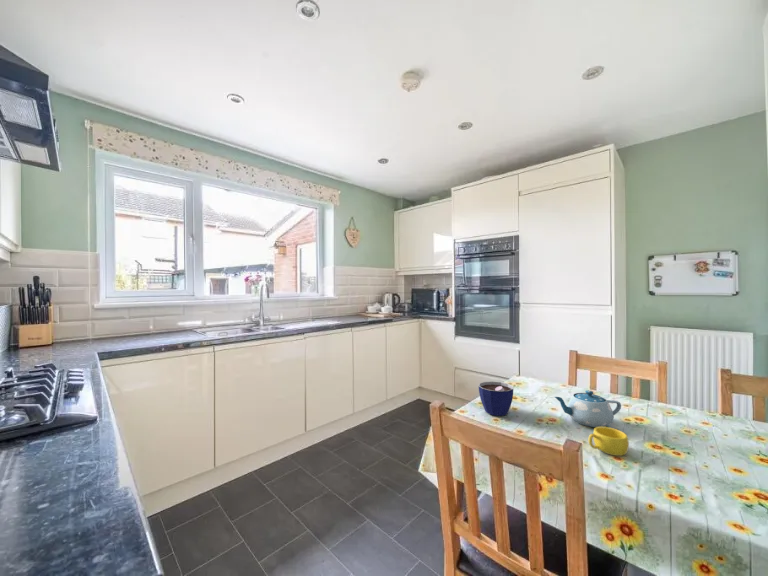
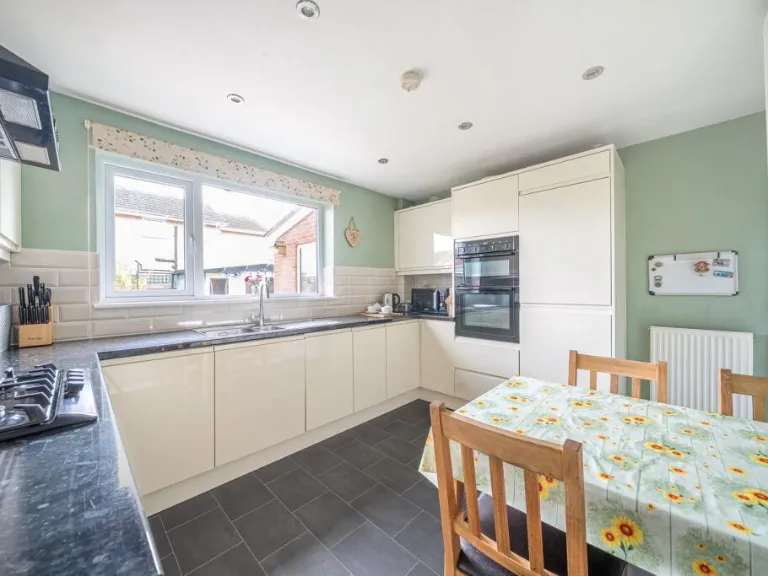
- cup (493, 396)
- cup (606, 441)
- chinaware (587, 406)
